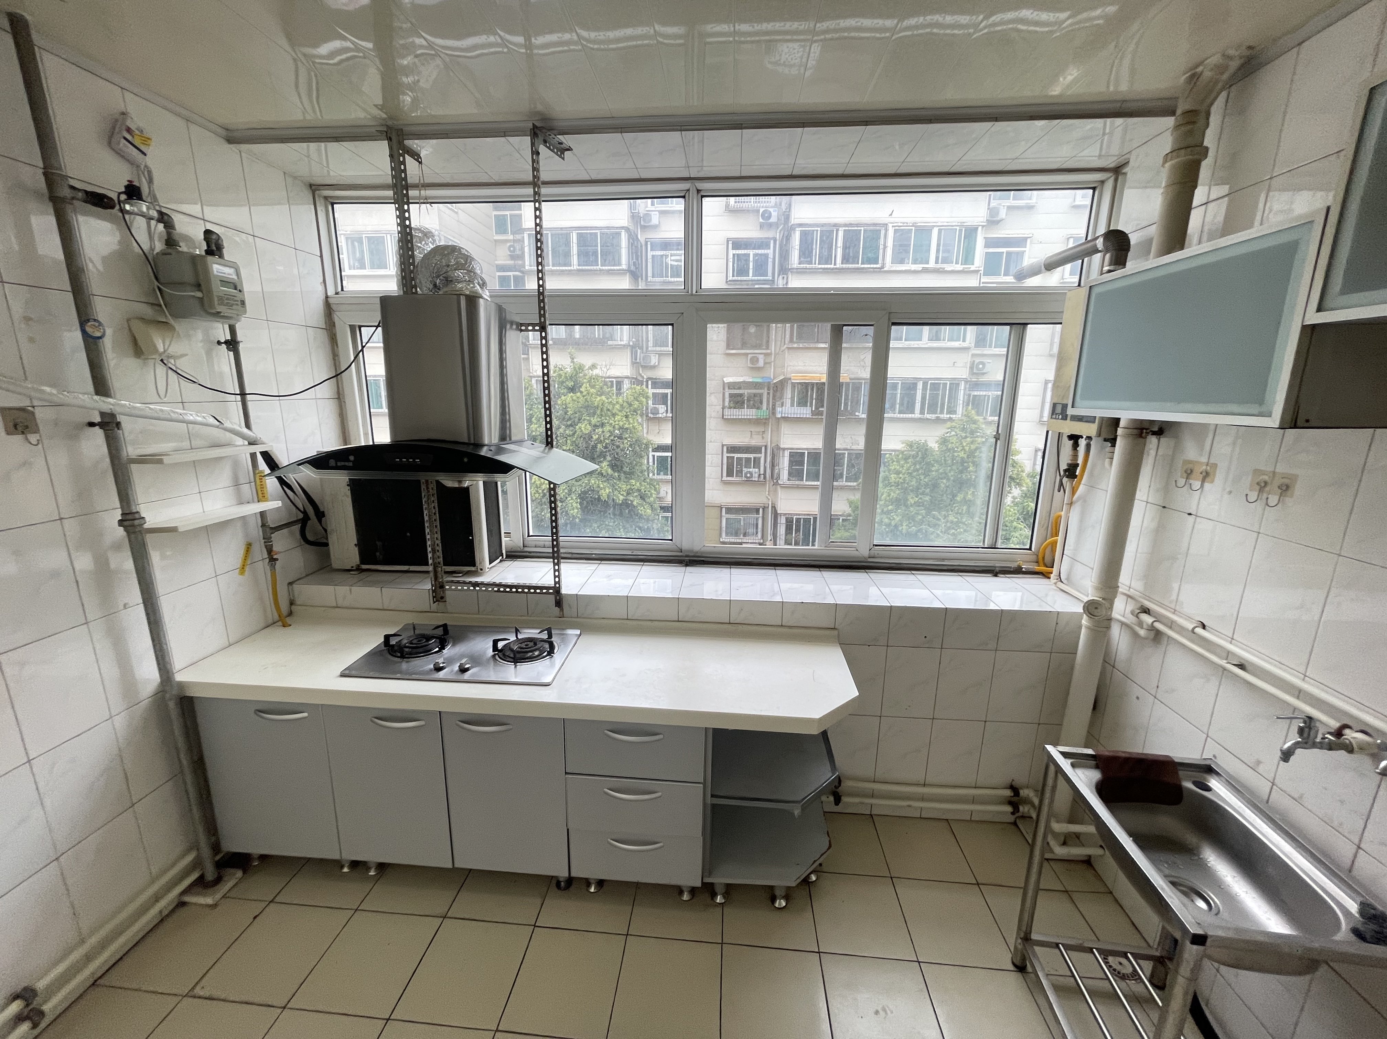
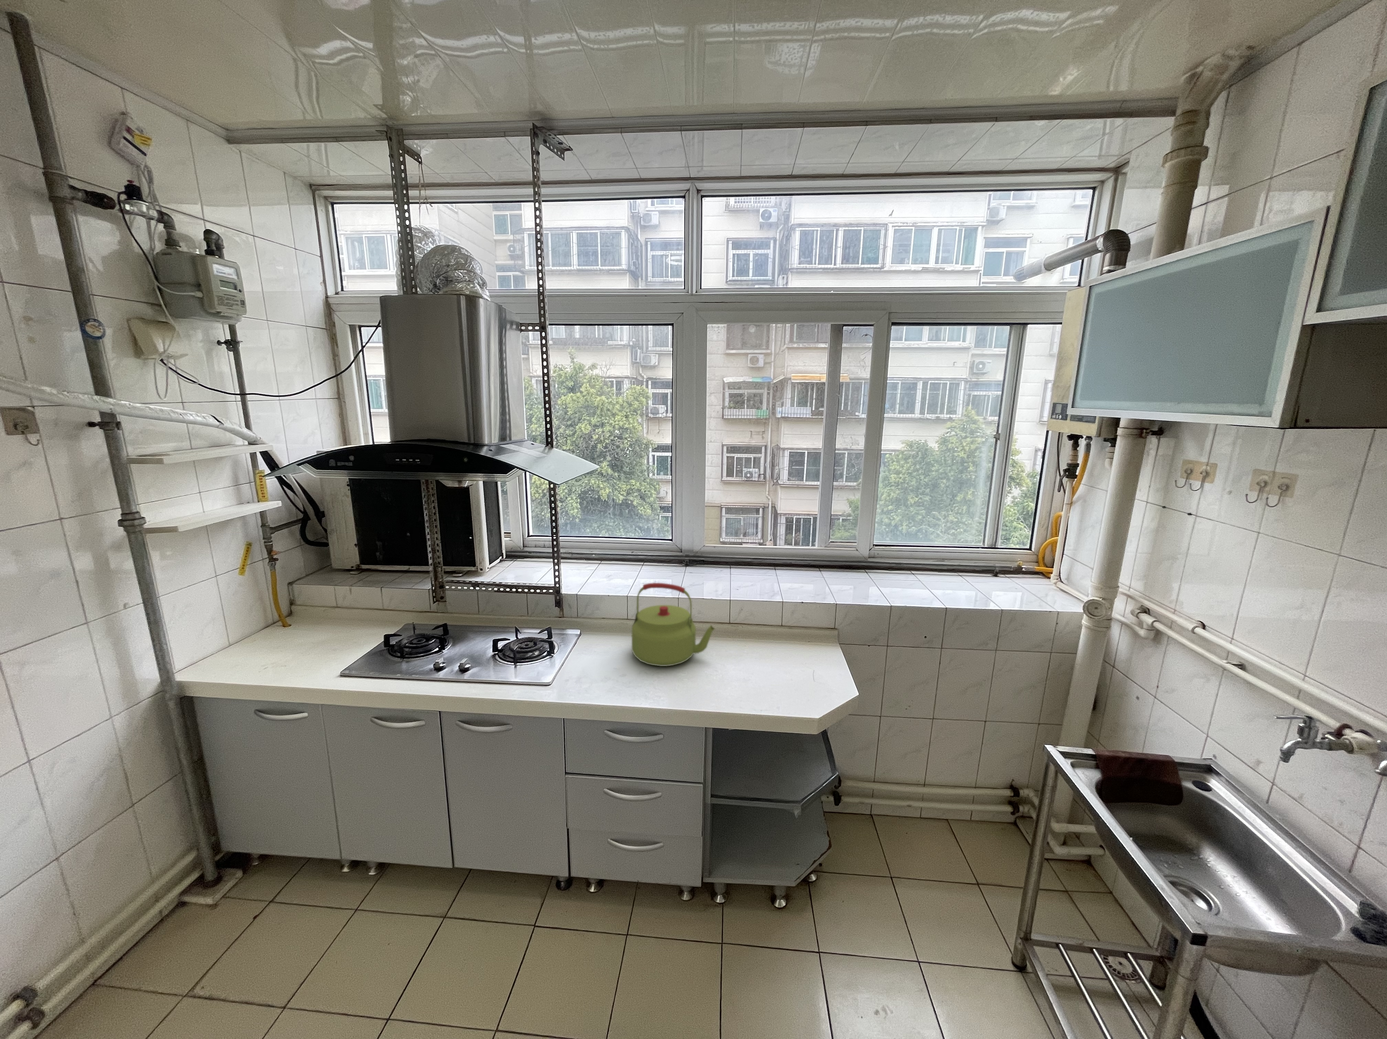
+ kettle (673, 620)
